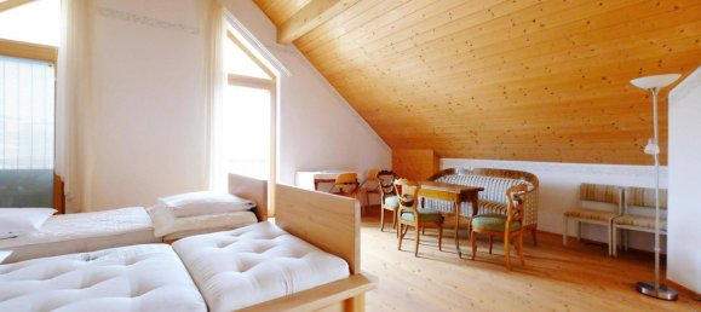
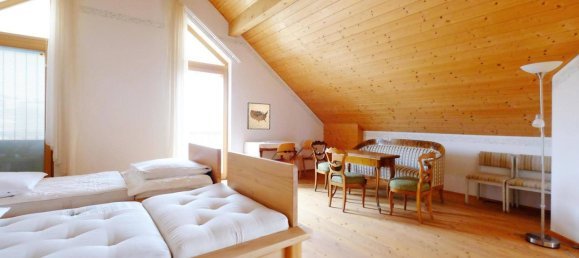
+ wall art (259, 116)
